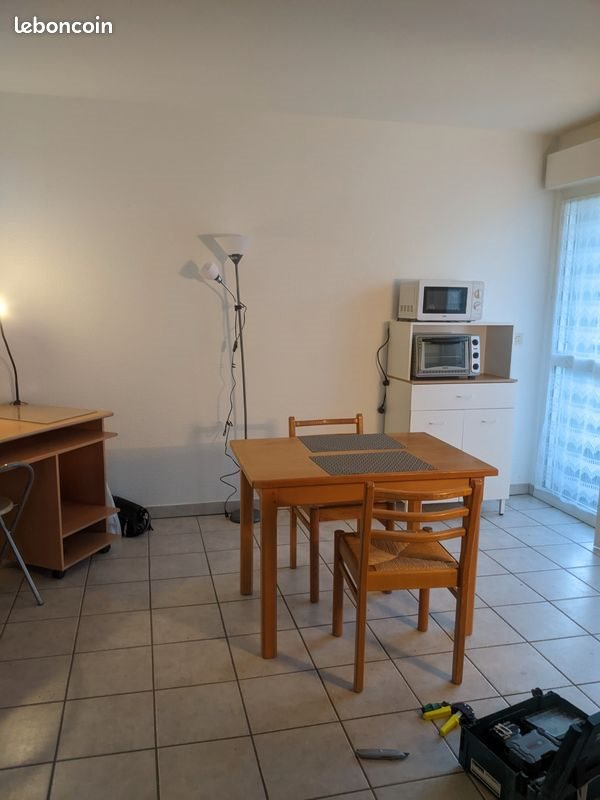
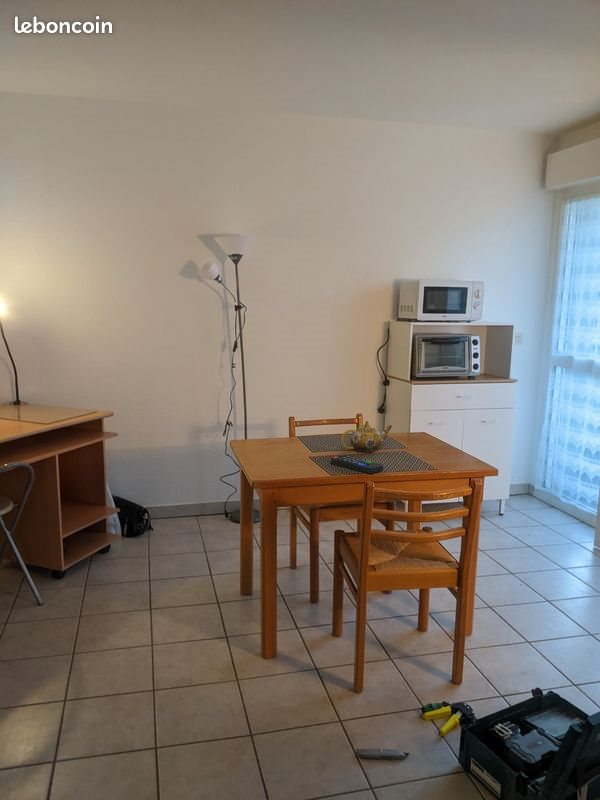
+ teapot (367, 435)
+ remote control (356, 463)
